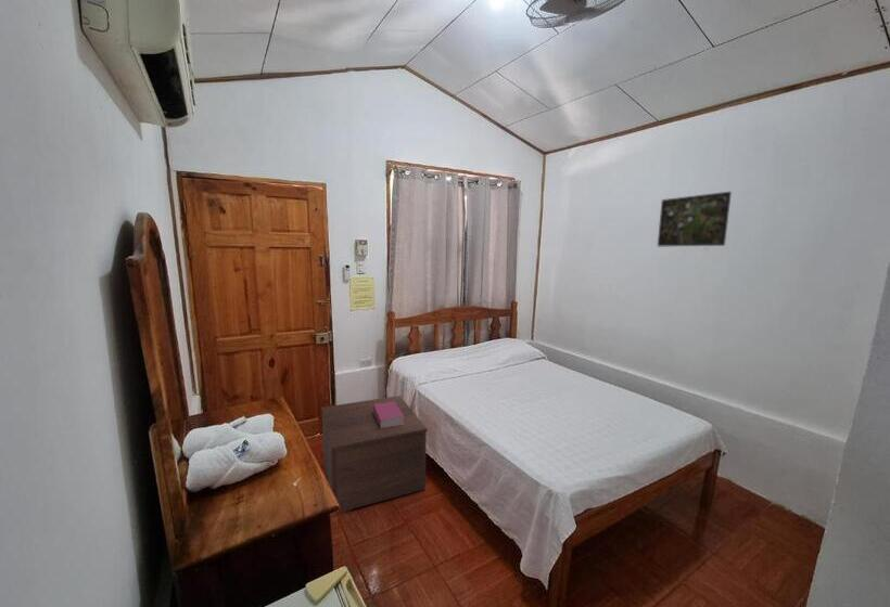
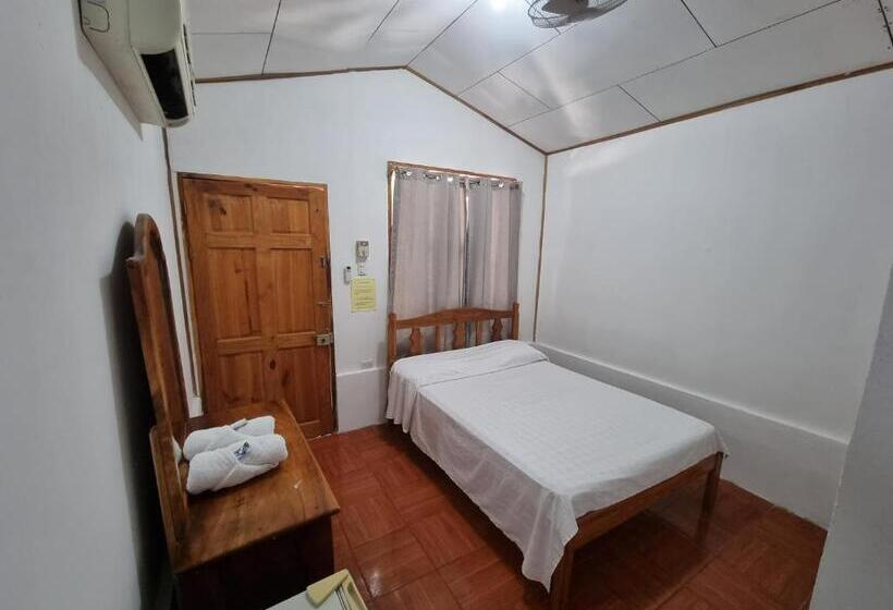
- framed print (691, 221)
- nightstand (371, 447)
- book (387, 413)
